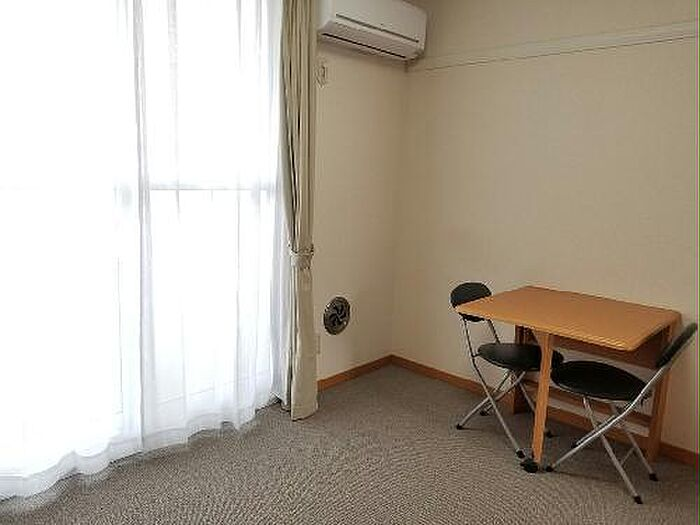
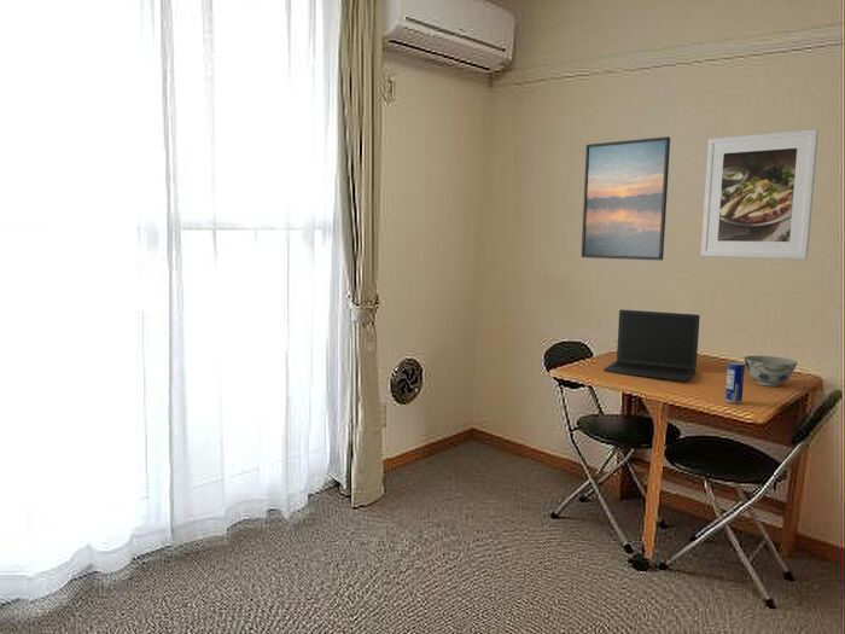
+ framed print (623, 200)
+ bowl (769, 371)
+ beverage can (734, 382)
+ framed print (756, 196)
+ laptop (651, 343)
